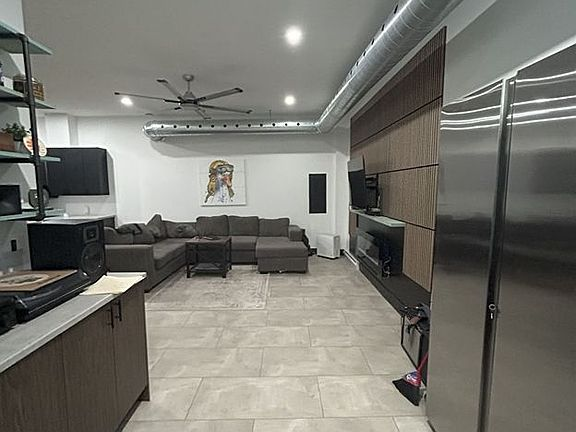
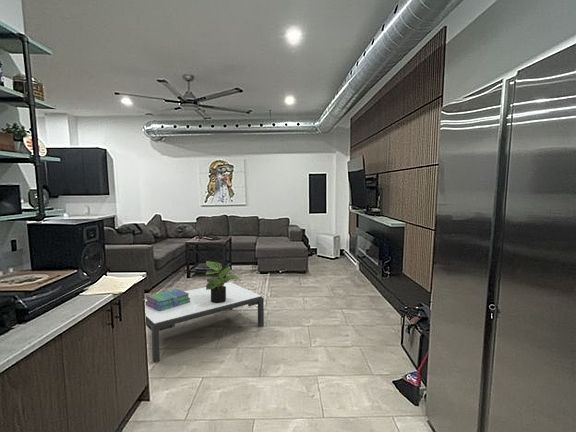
+ coffee table (199, 314)
+ stack of books (168, 298)
+ potted plant (219, 281)
